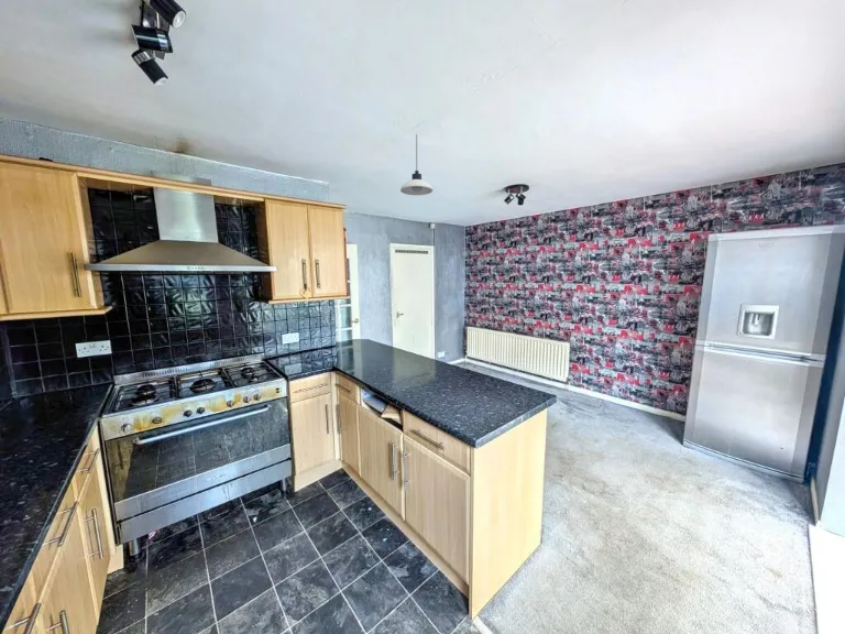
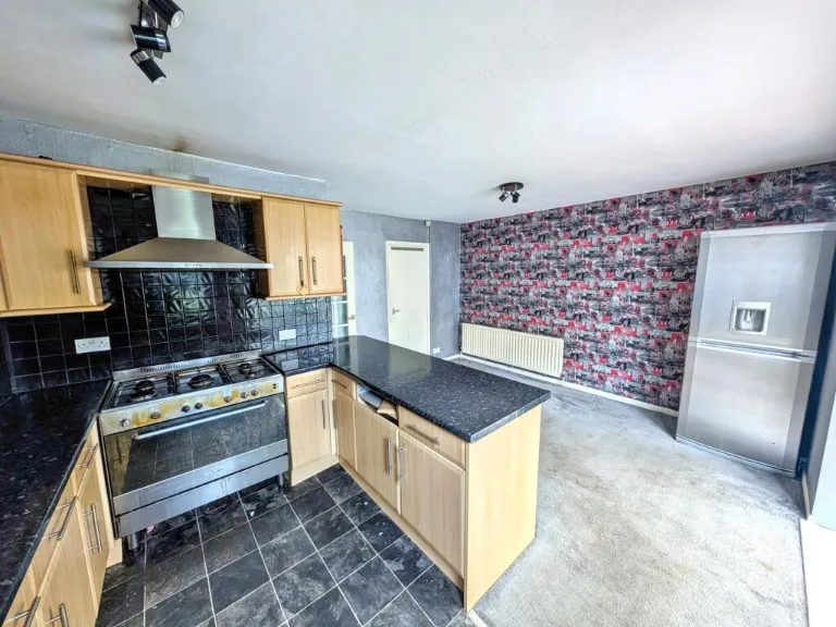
- pendant light (416, 163)
